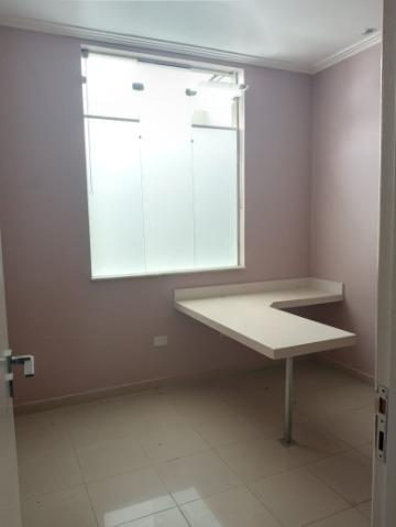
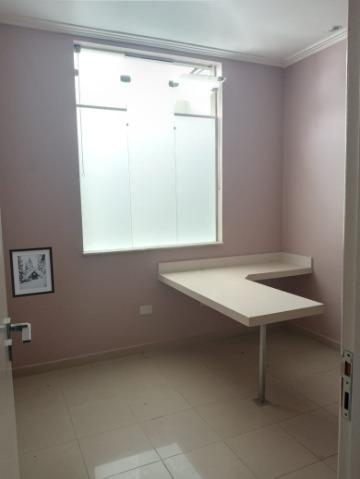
+ wall art (32, 271)
